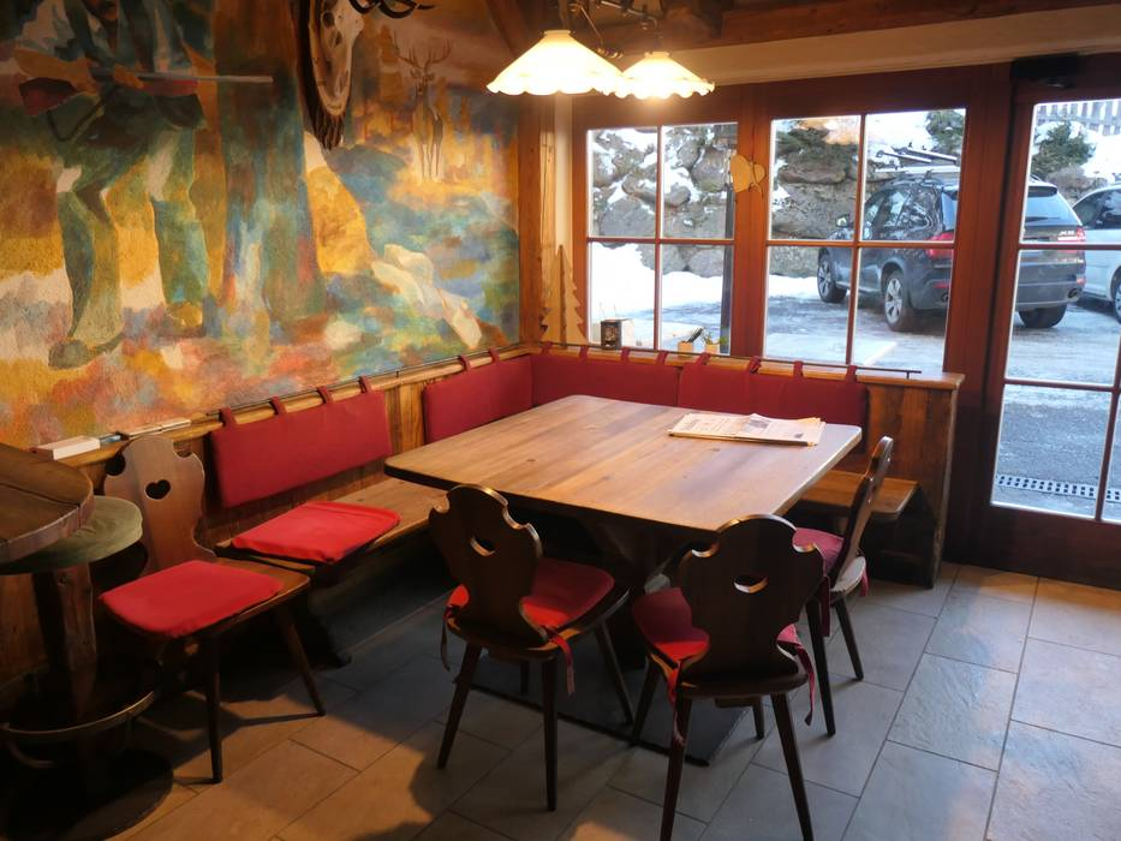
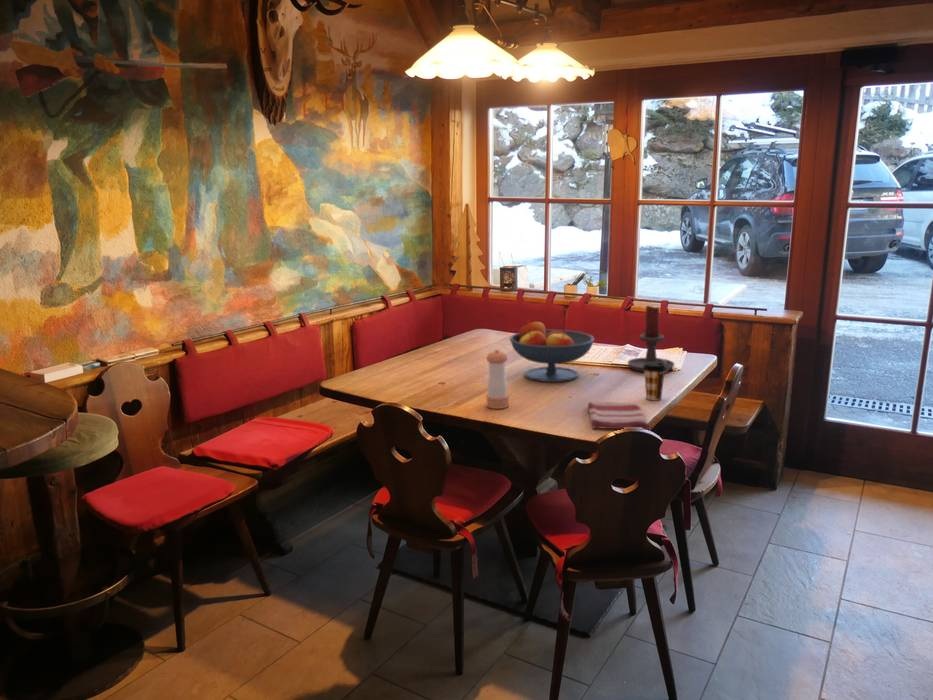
+ pepper shaker (497, 378)
+ candle holder (654, 338)
+ dish towel (616, 413)
+ fruit bowl (551, 349)
+ coffee cup (654, 381)
